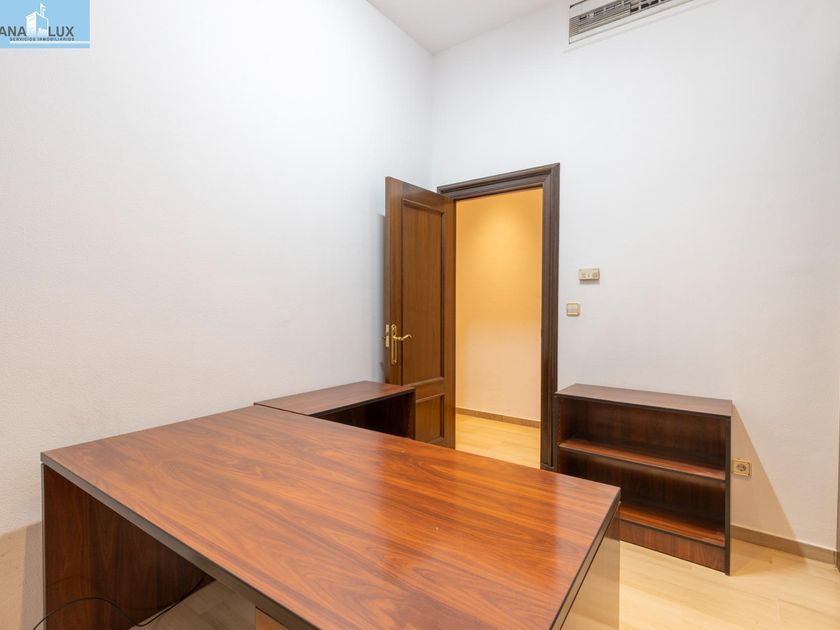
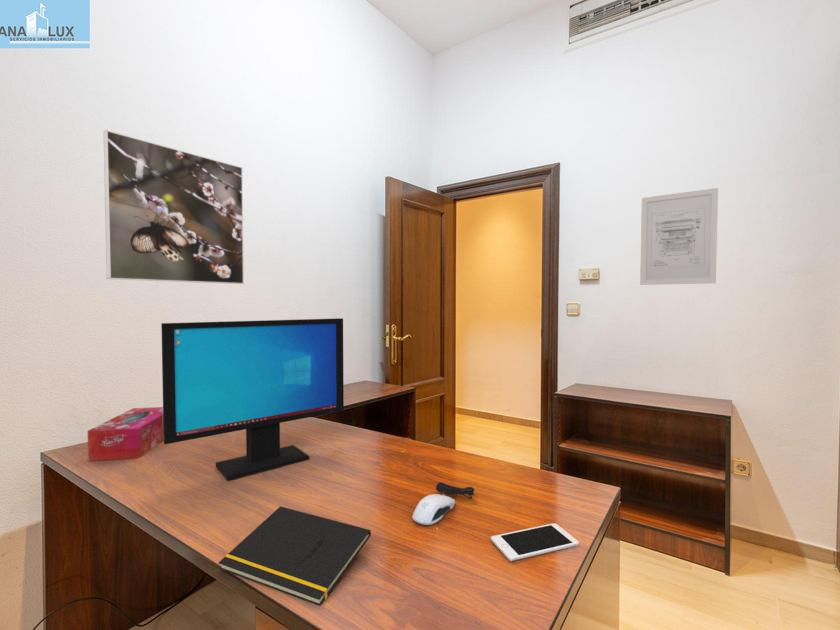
+ notepad (297, 548)
+ tissue box (136, 431)
+ computer mouse (440, 500)
+ wall art (677, 238)
+ cell phone (534, 540)
+ computer monitor (261, 392)
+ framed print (182, 217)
